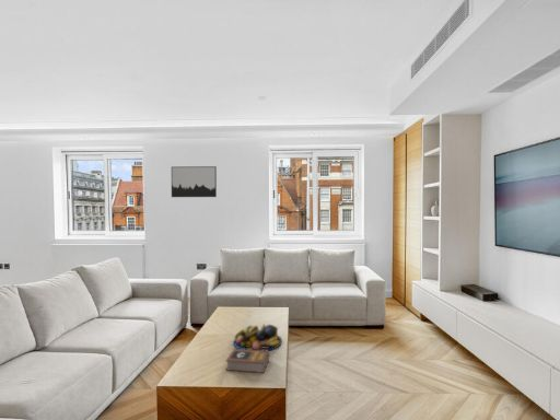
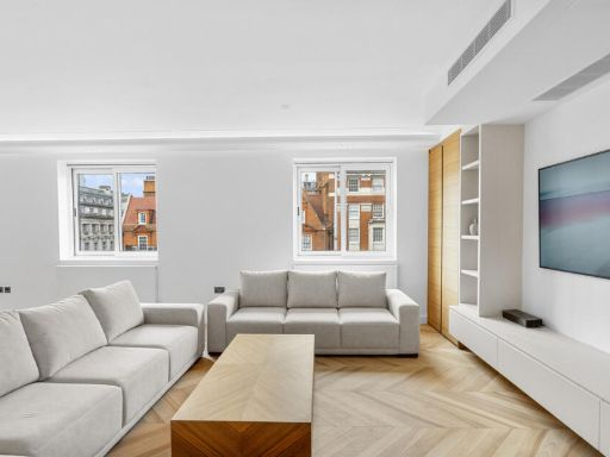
- book (246, 359)
- fruit bowl (257, 332)
- wall art (194, 182)
